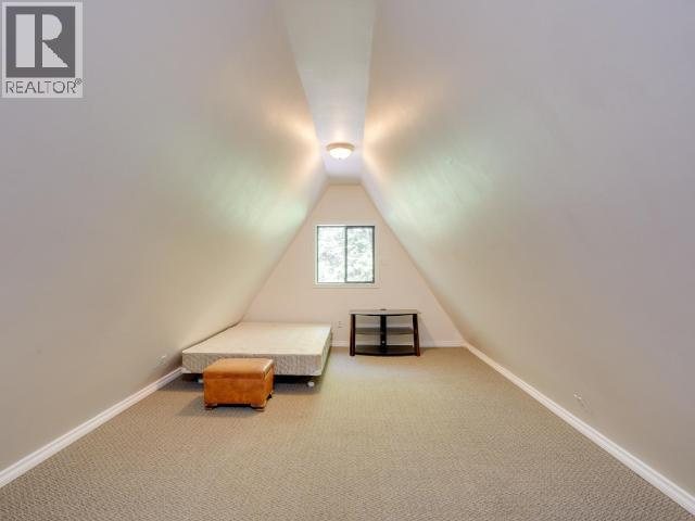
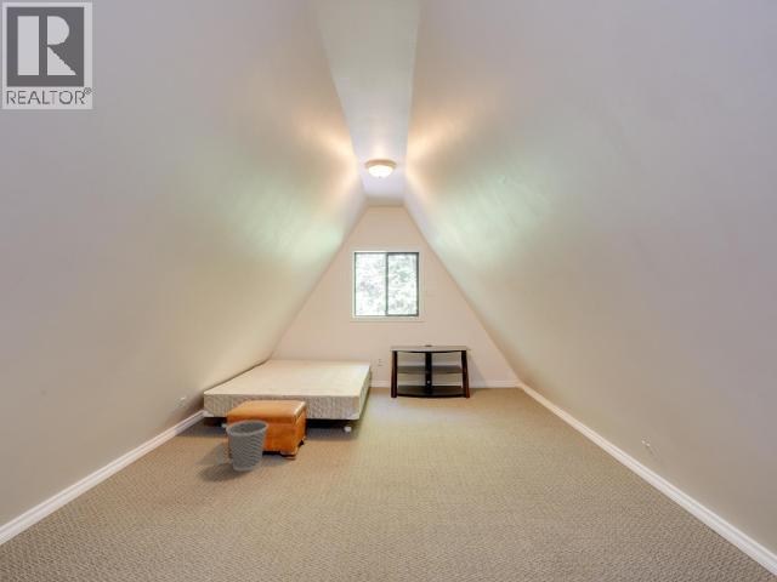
+ wastebasket (246, 445)
